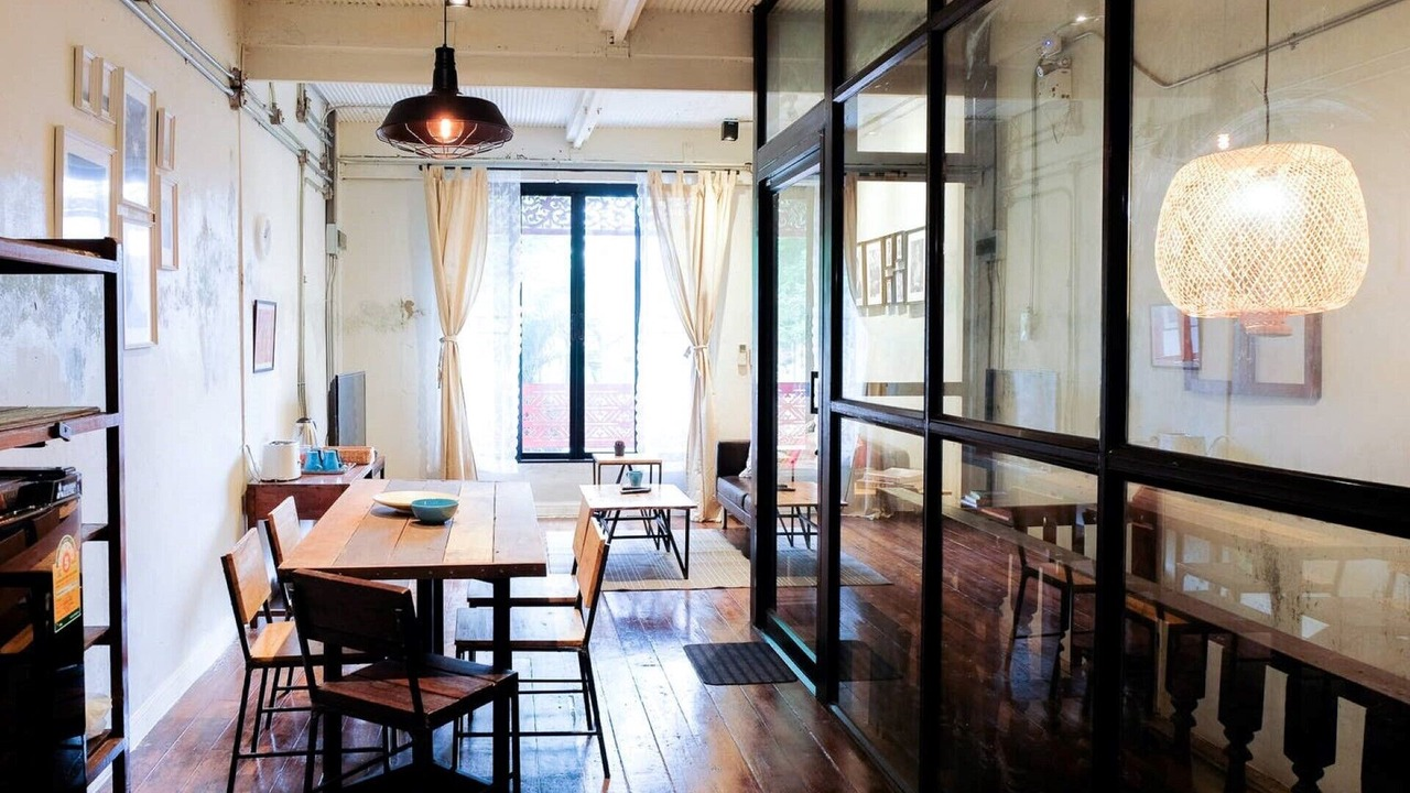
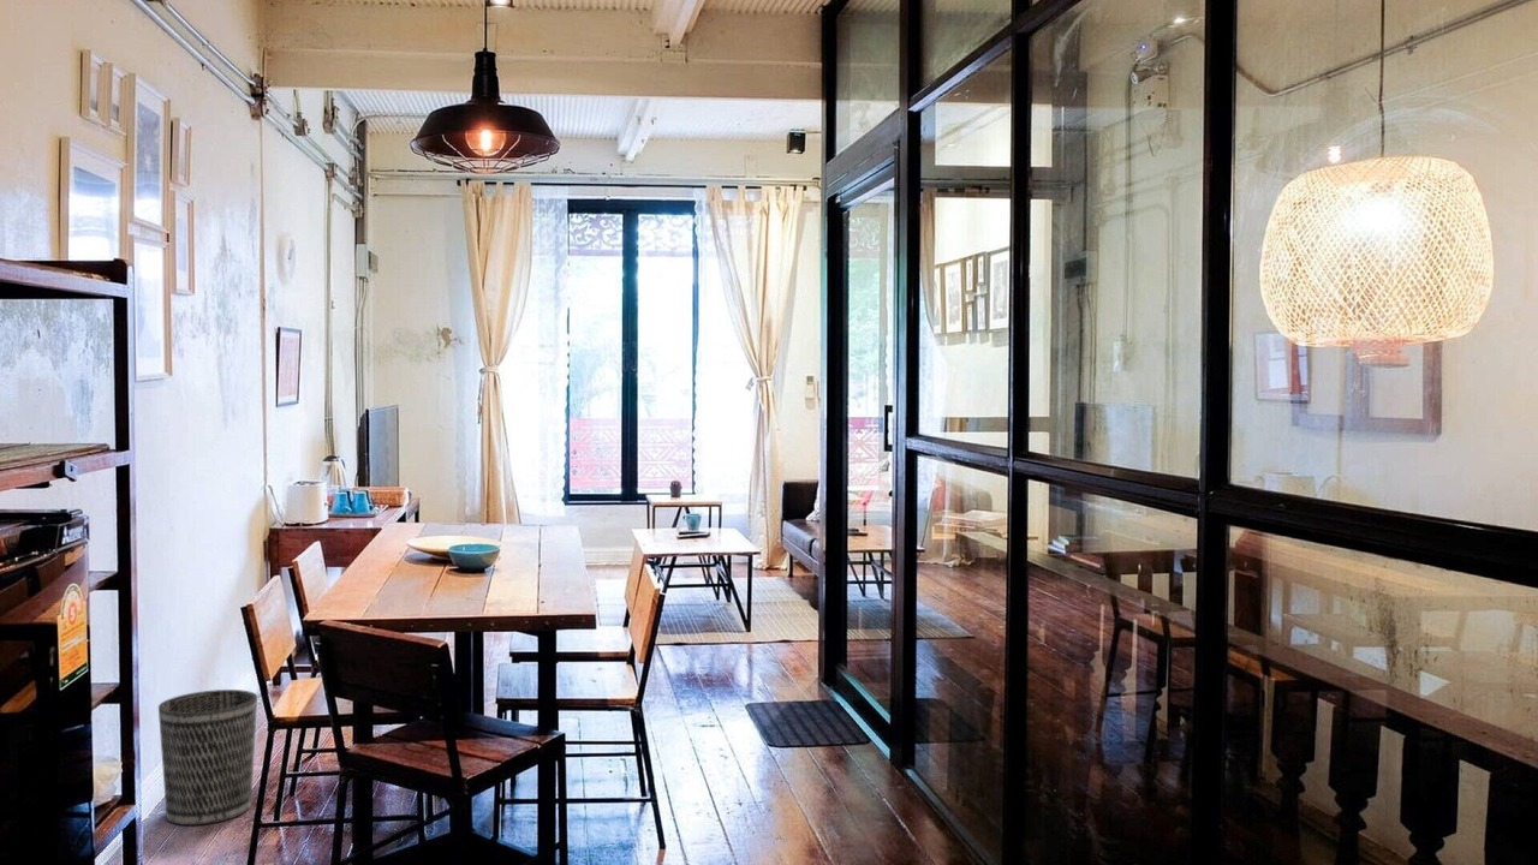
+ wastebasket (209, 756)
